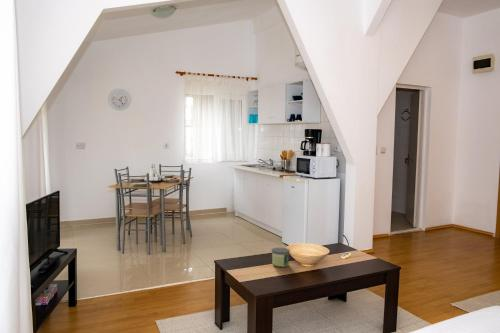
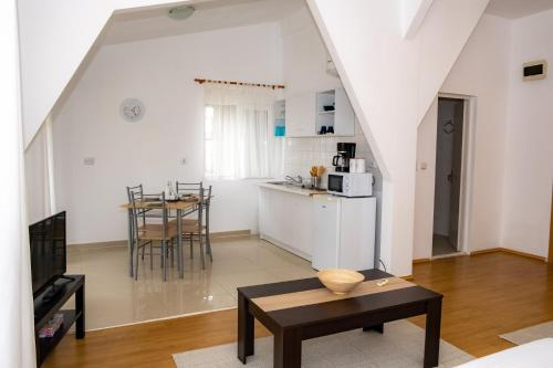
- candle (280, 257)
